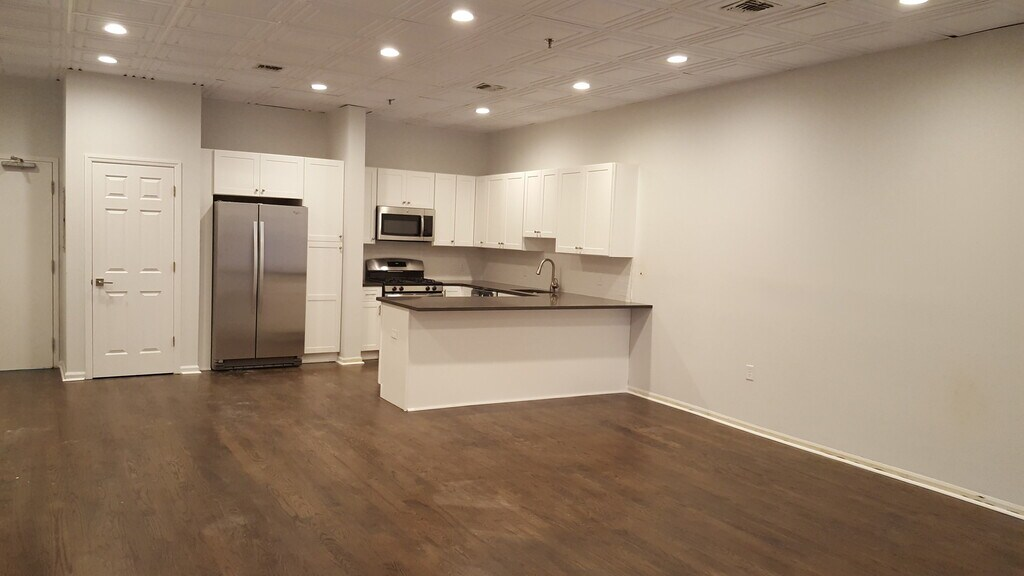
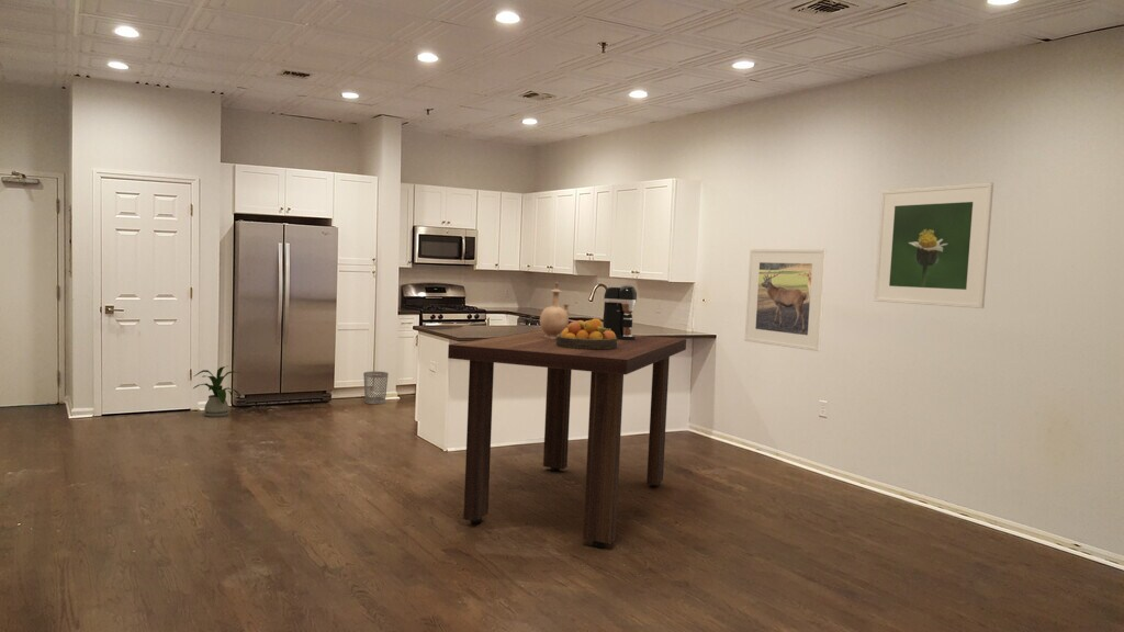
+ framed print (783, 297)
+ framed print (929, 246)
+ fruit bowl (586, 331)
+ wastebasket (375, 387)
+ house plant (217, 388)
+ coffee maker (619, 311)
+ dining table (569, 419)
+ vase (554, 309)
